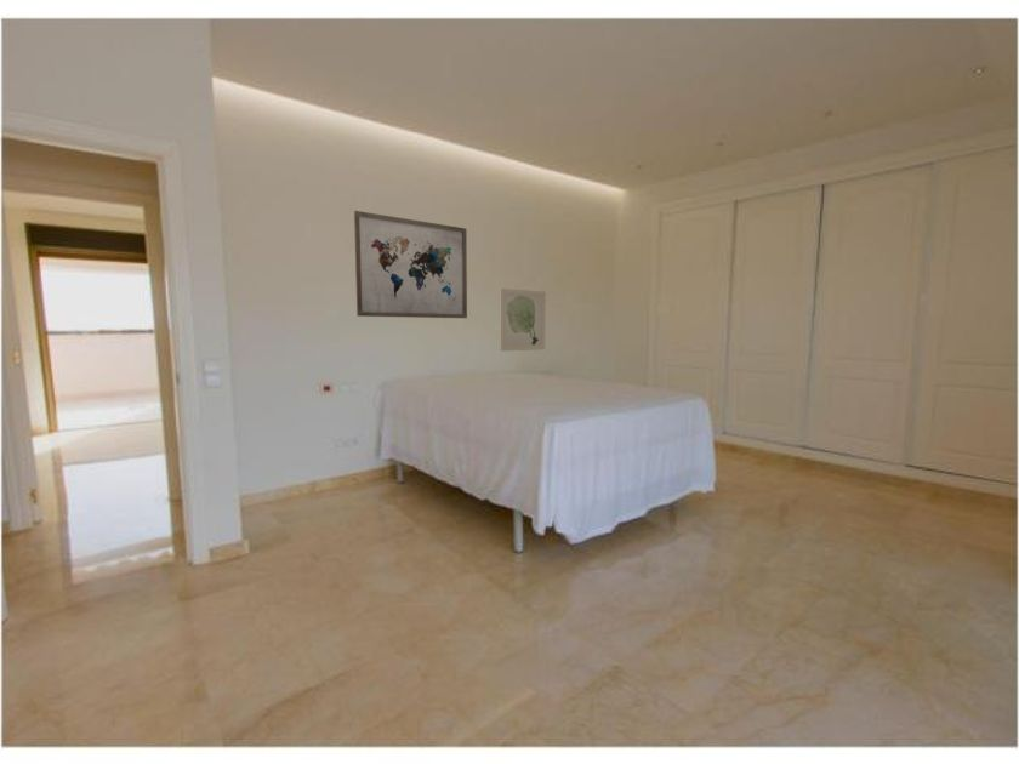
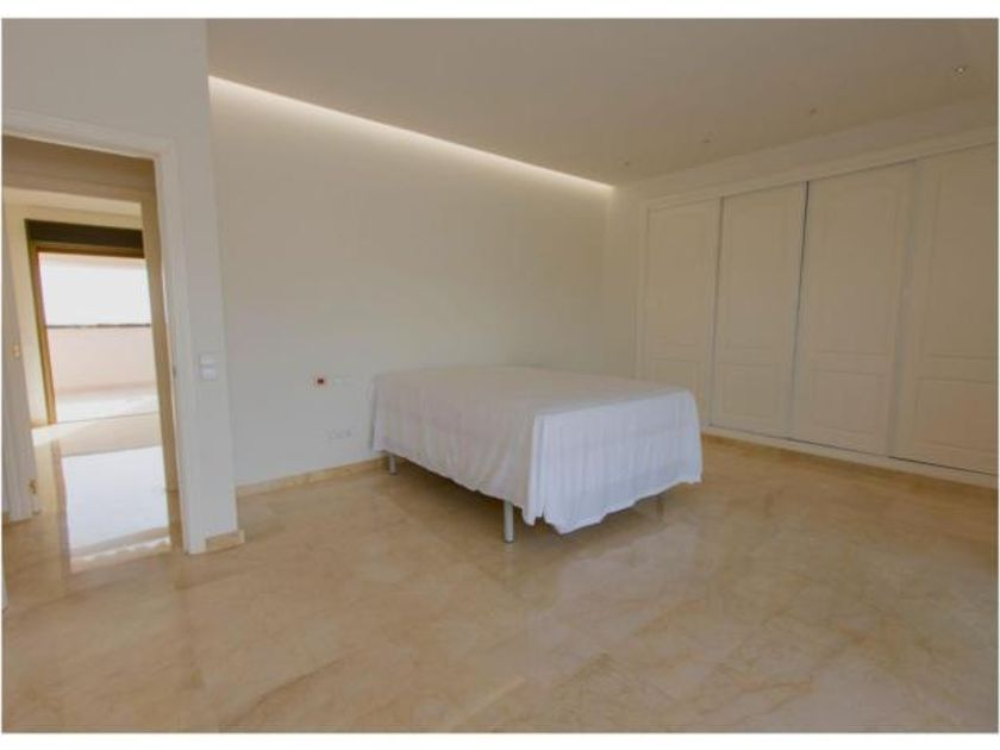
- wall art (415, 269)
- wall art (523, 320)
